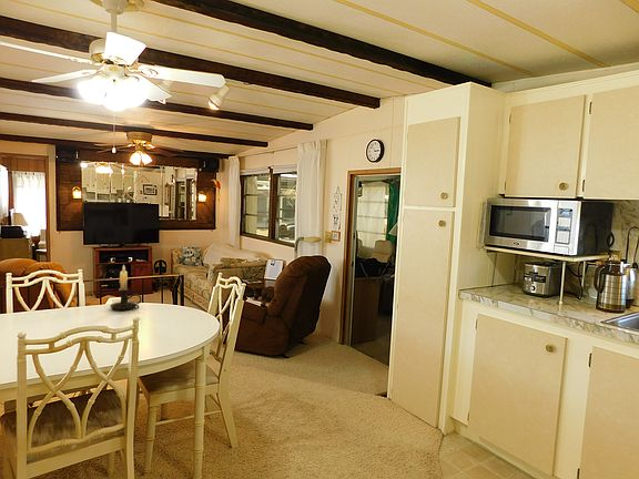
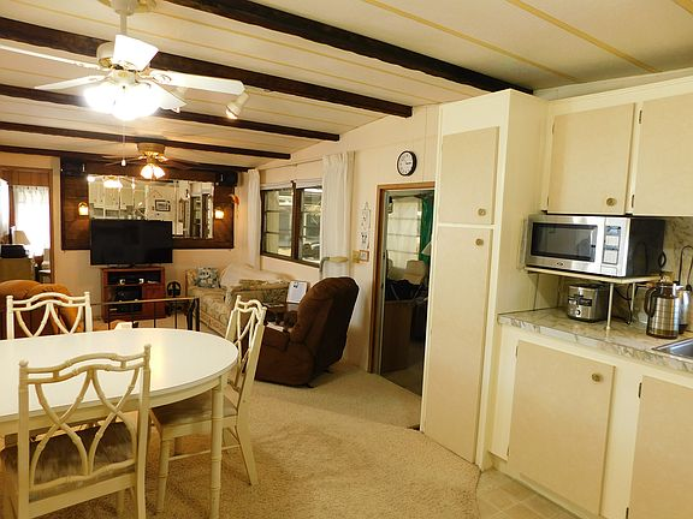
- candle holder (125, 286)
